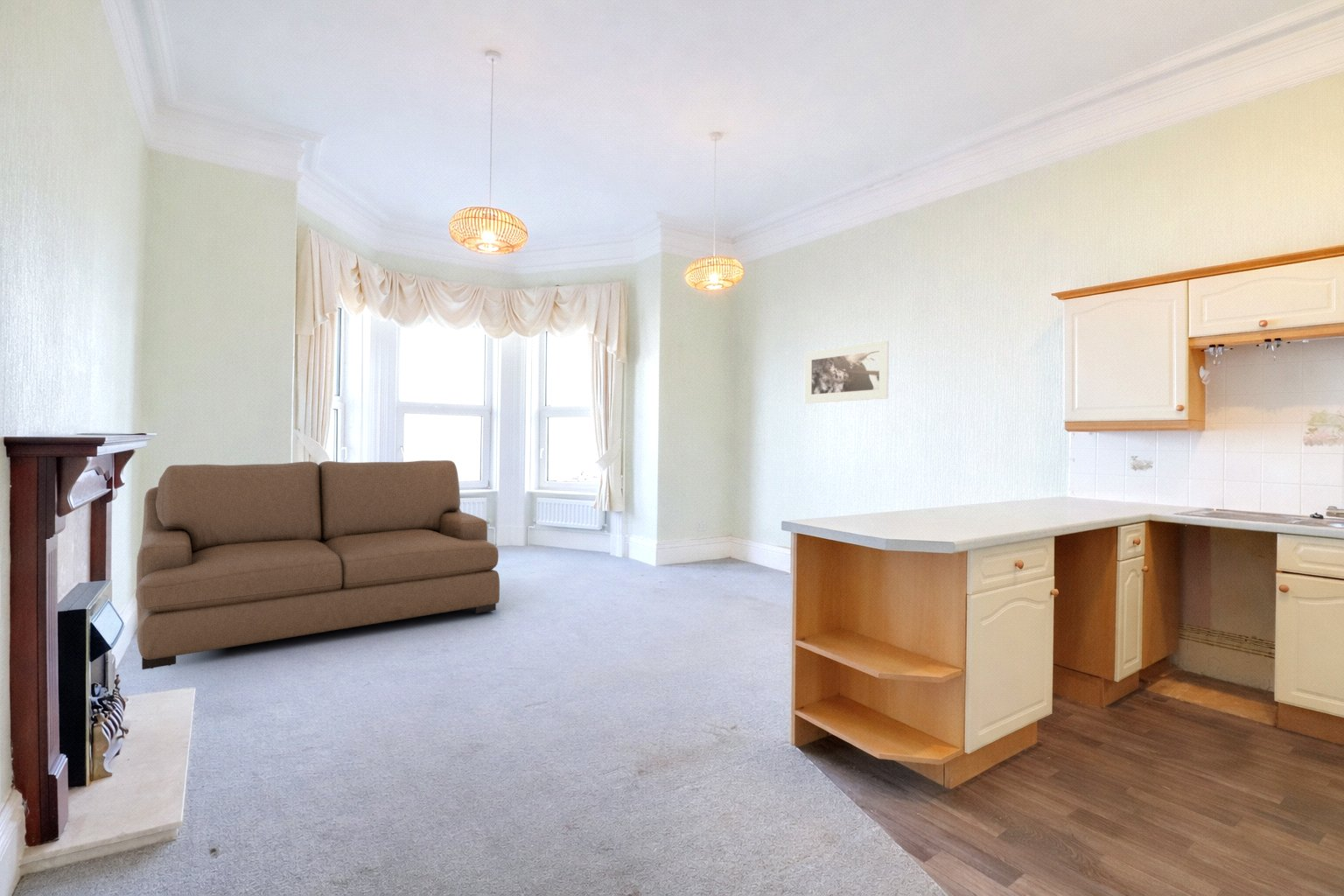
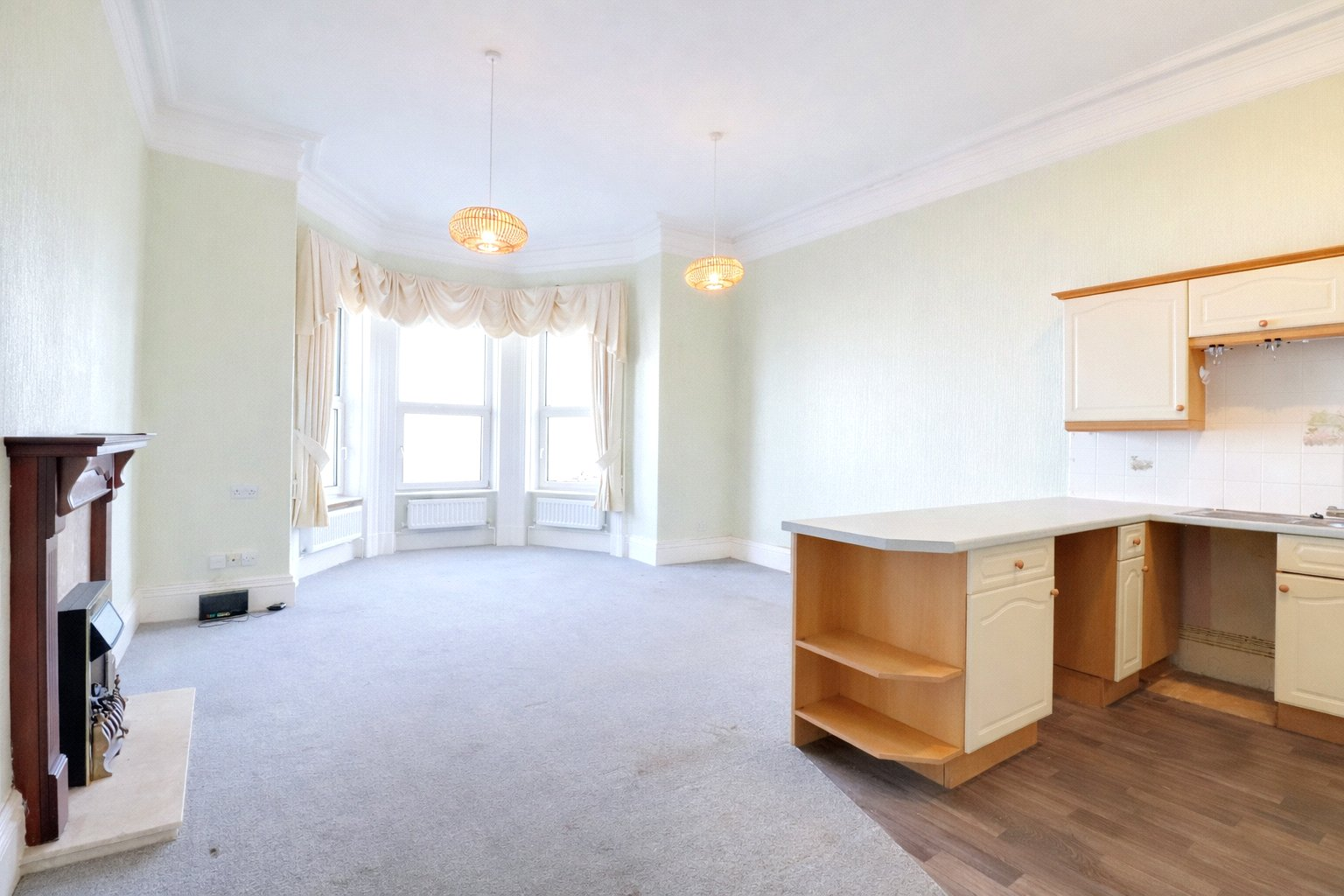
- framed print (844, 374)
- sofa (331, 541)
